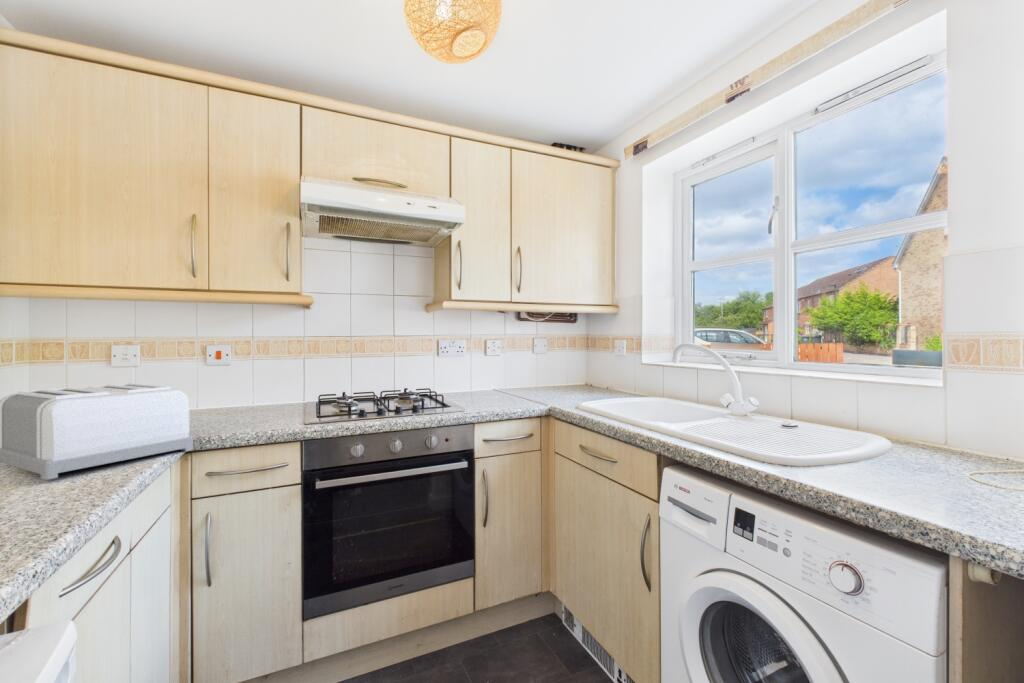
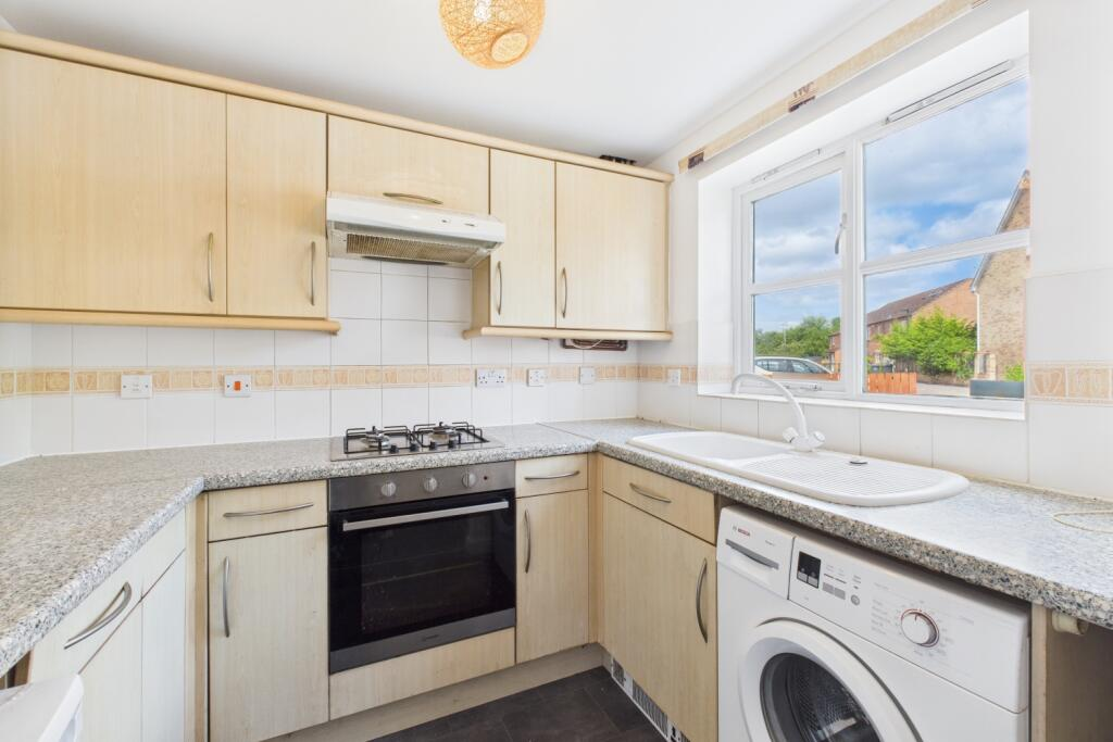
- toaster (94, 421)
